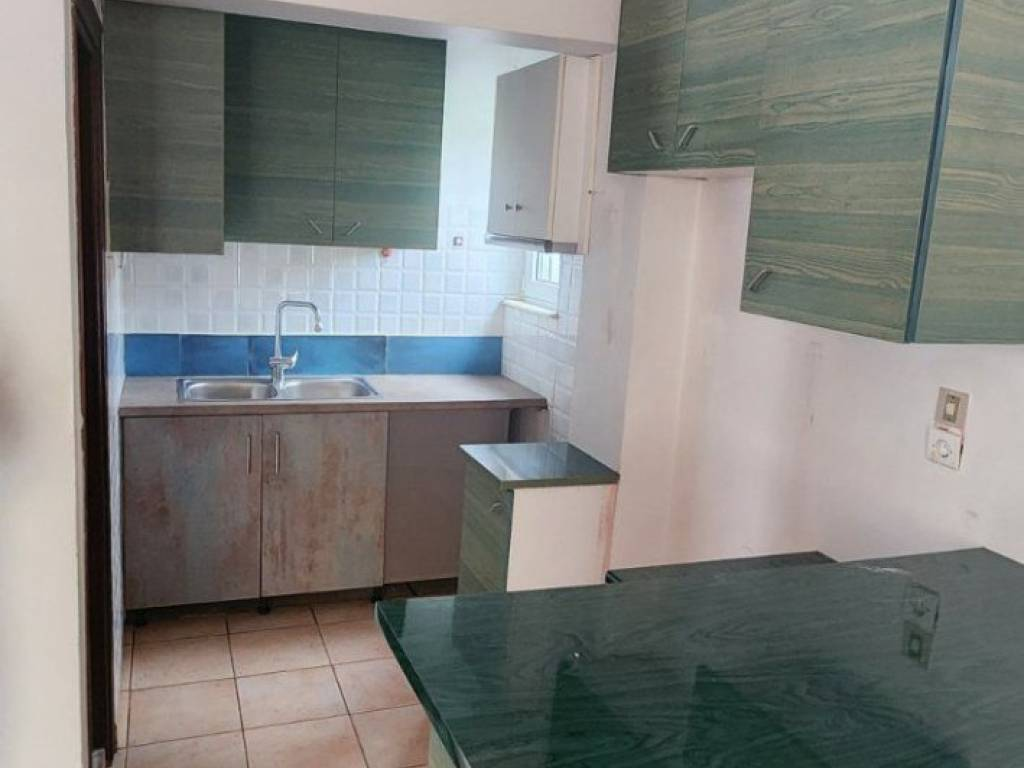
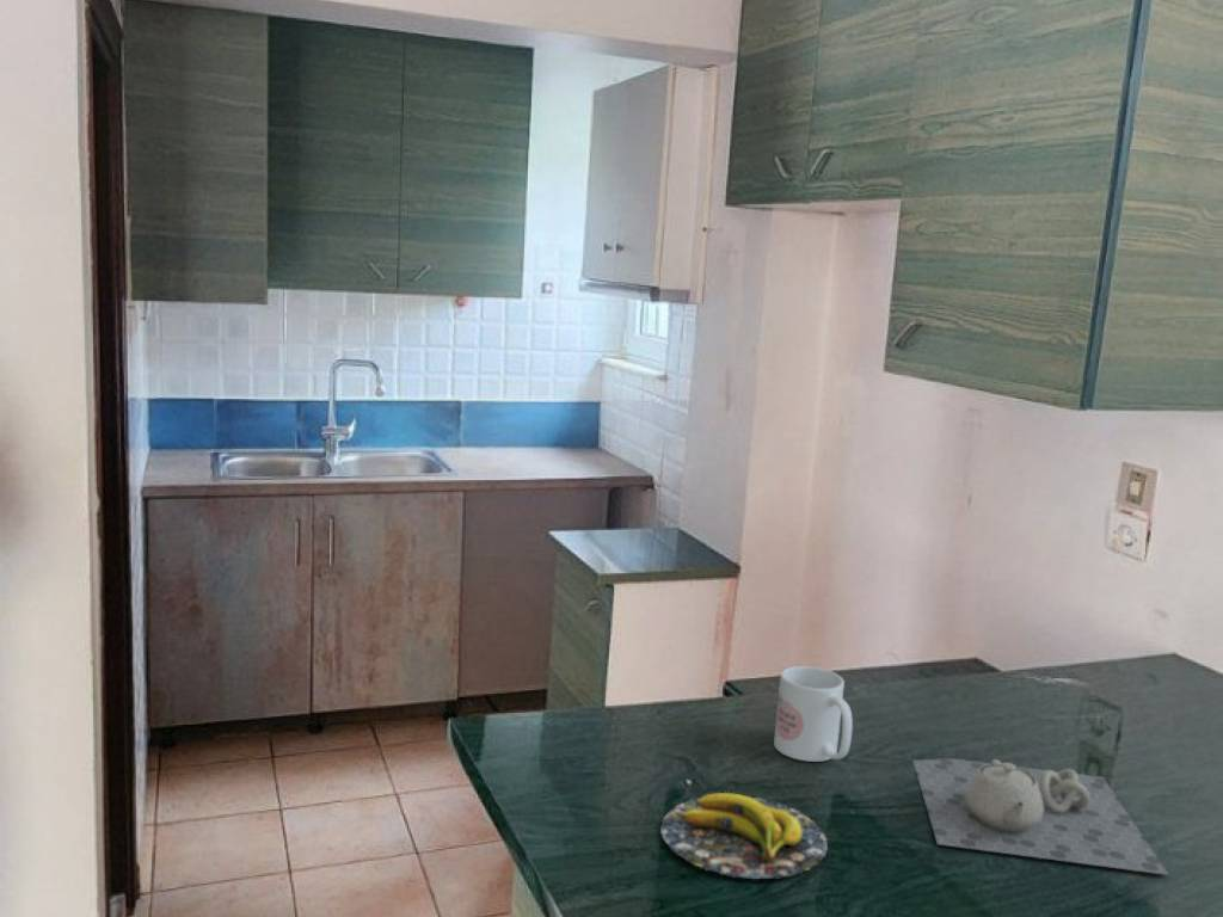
+ mug (817, 718)
+ teapot (1030, 781)
+ banana (744, 818)
